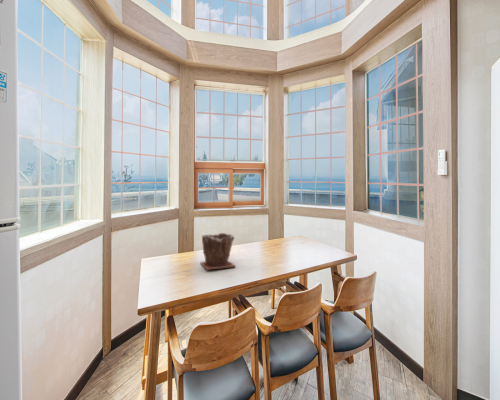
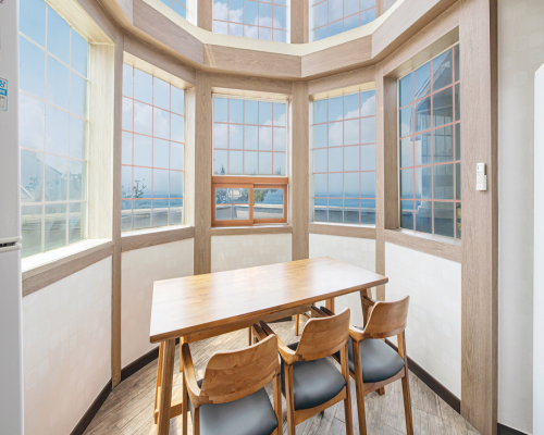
- plant pot (217, 249)
